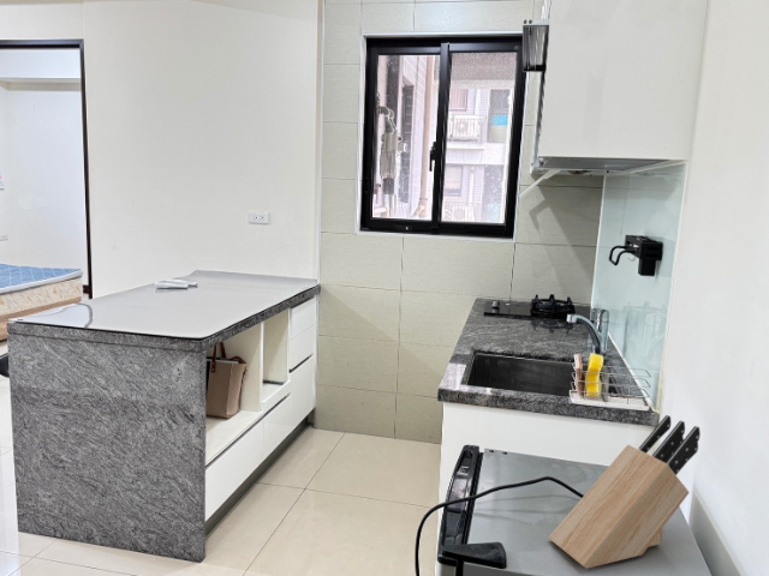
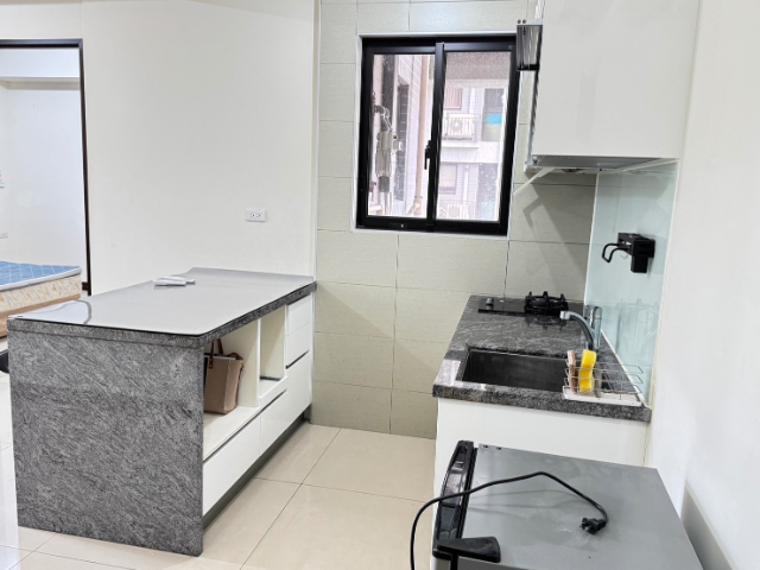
- knife block (630, 484)
